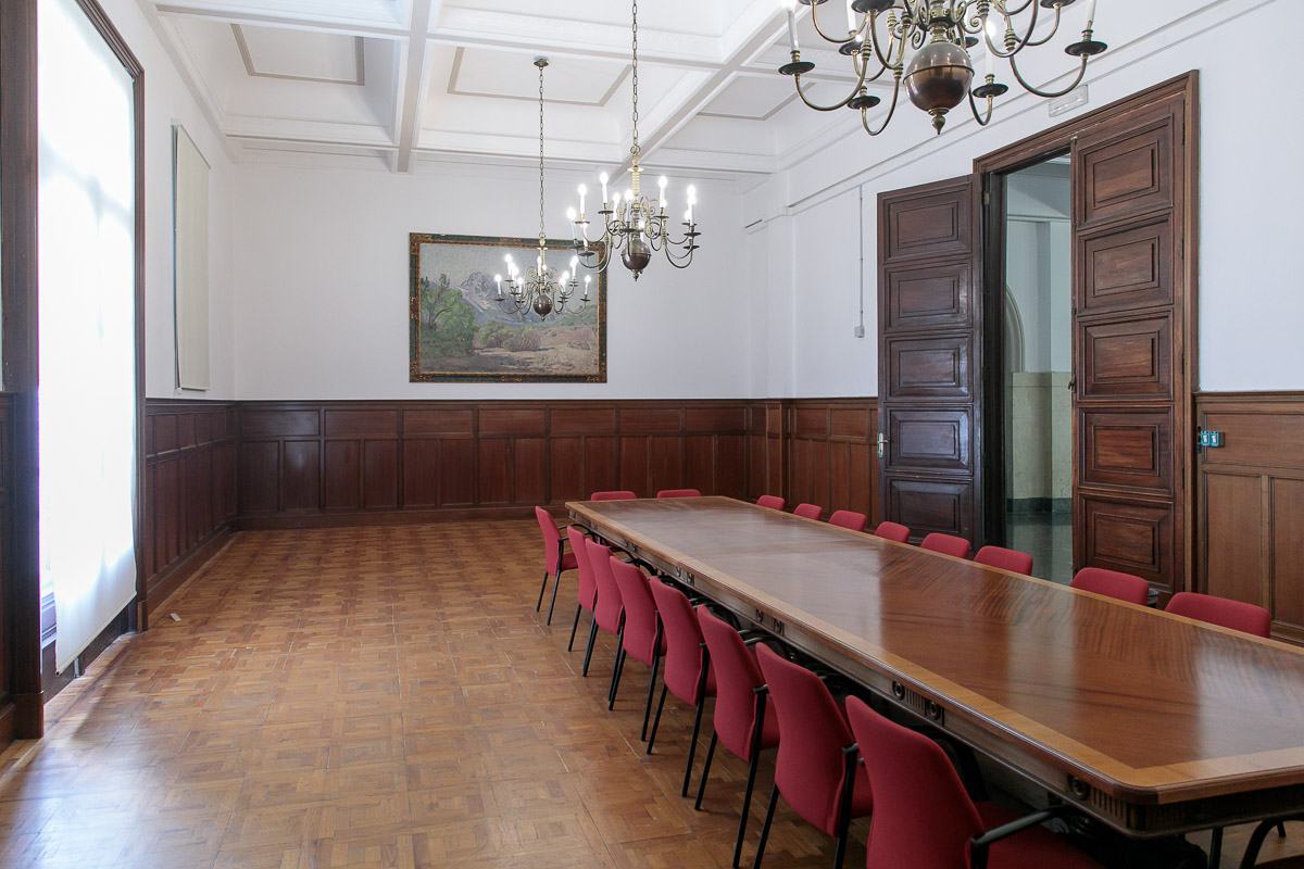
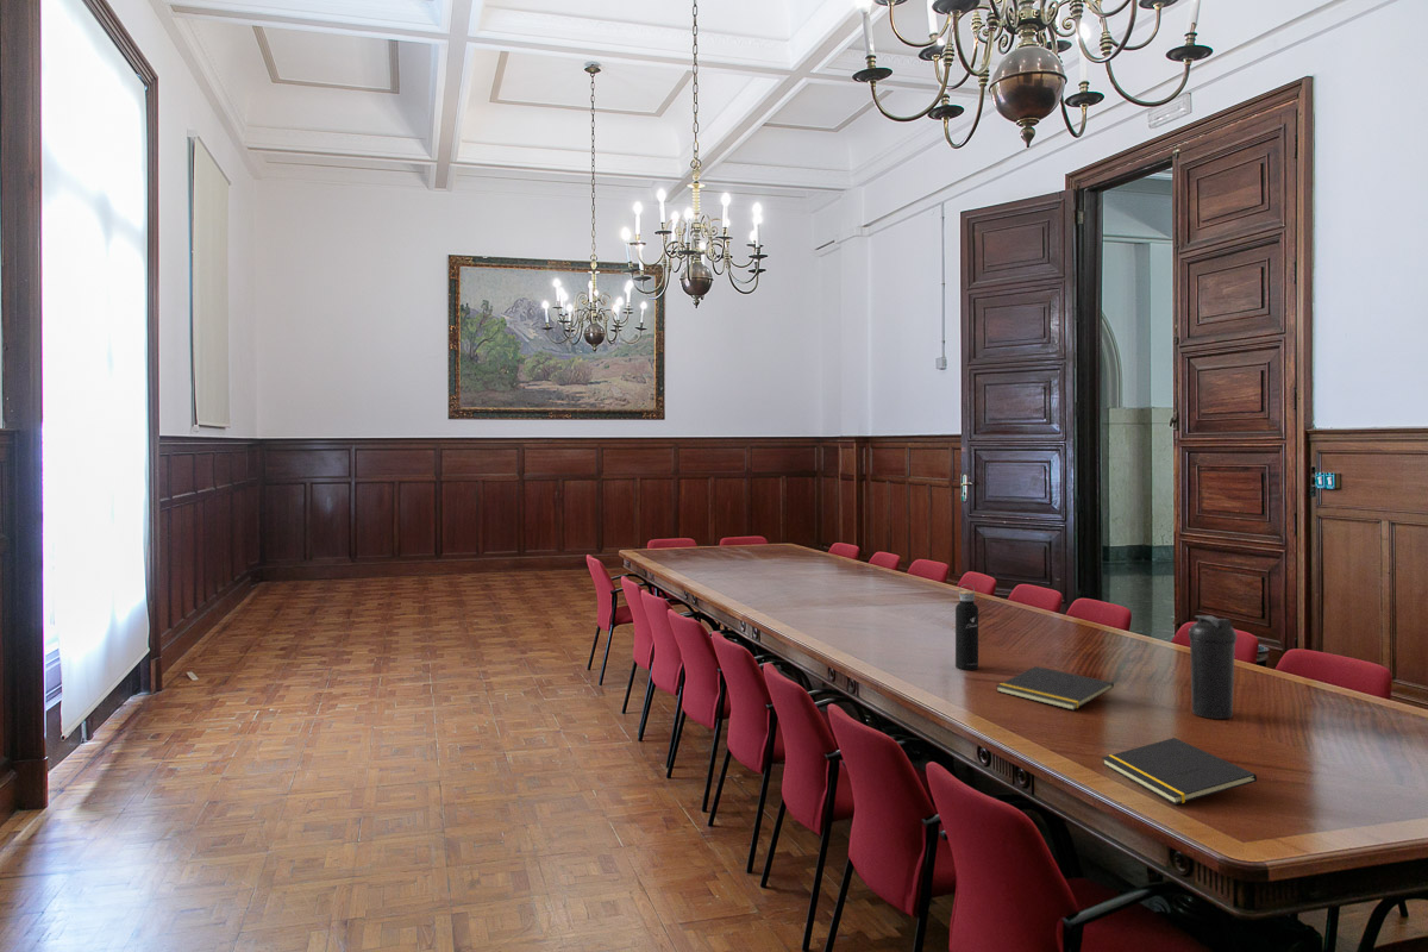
+ notepad (1175, 769)
+ water bottle (966, 625)
+ water bottle (1211, 665)
+ notepad (1053, 687)
